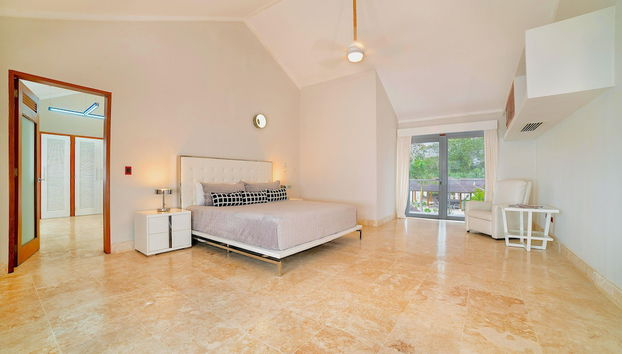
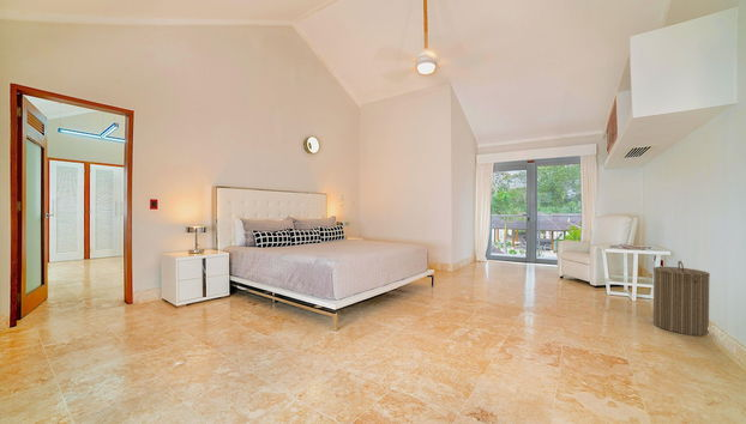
+ laundry hamper (680, 295)
